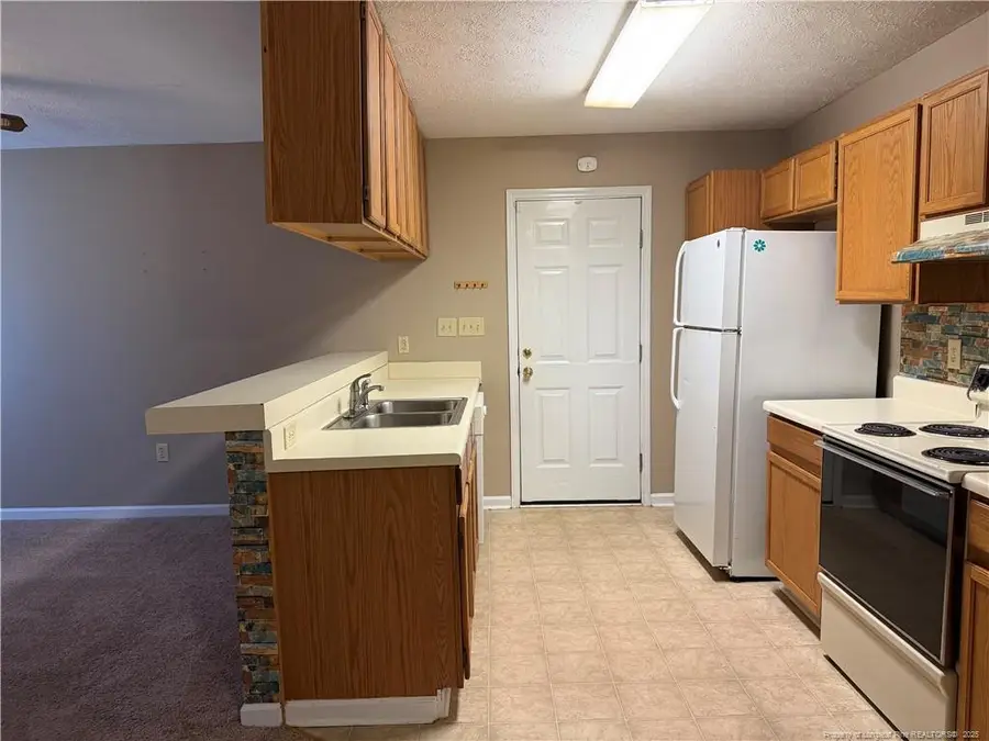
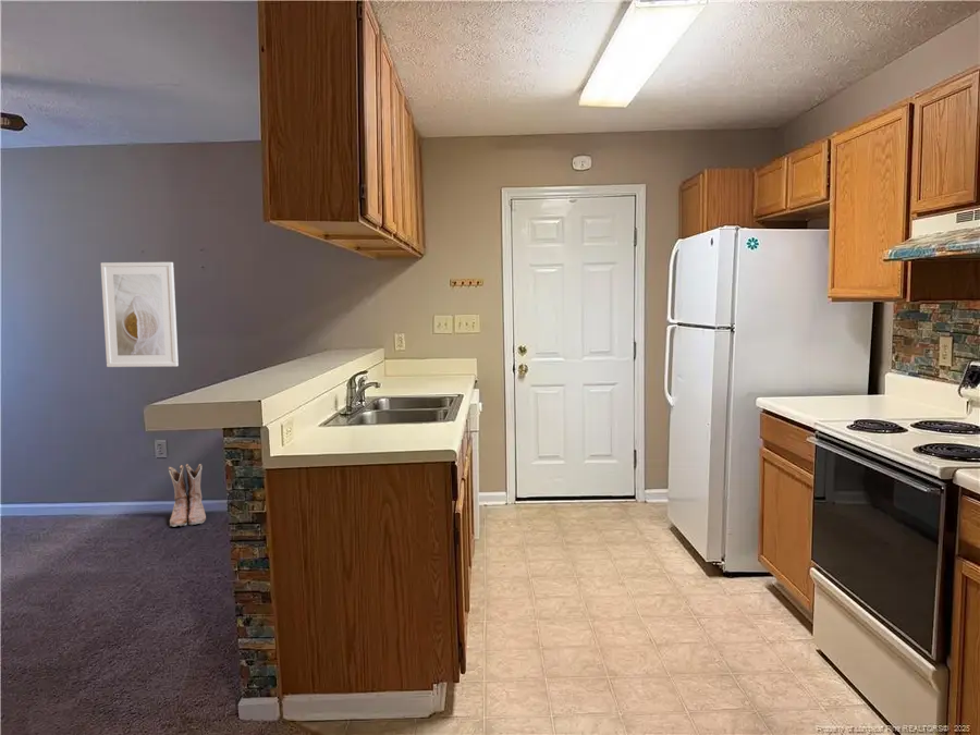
+ boots (186, 492)
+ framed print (139, 315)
